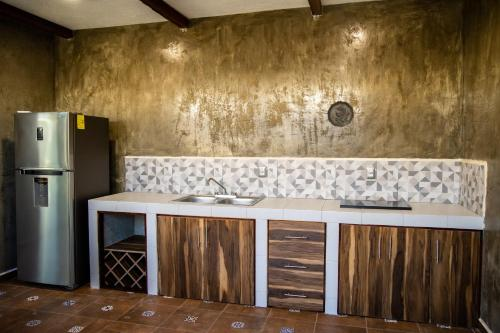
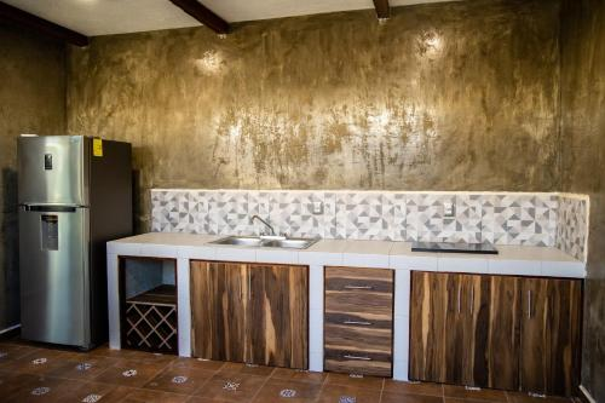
- decorative plate (340, 114)
